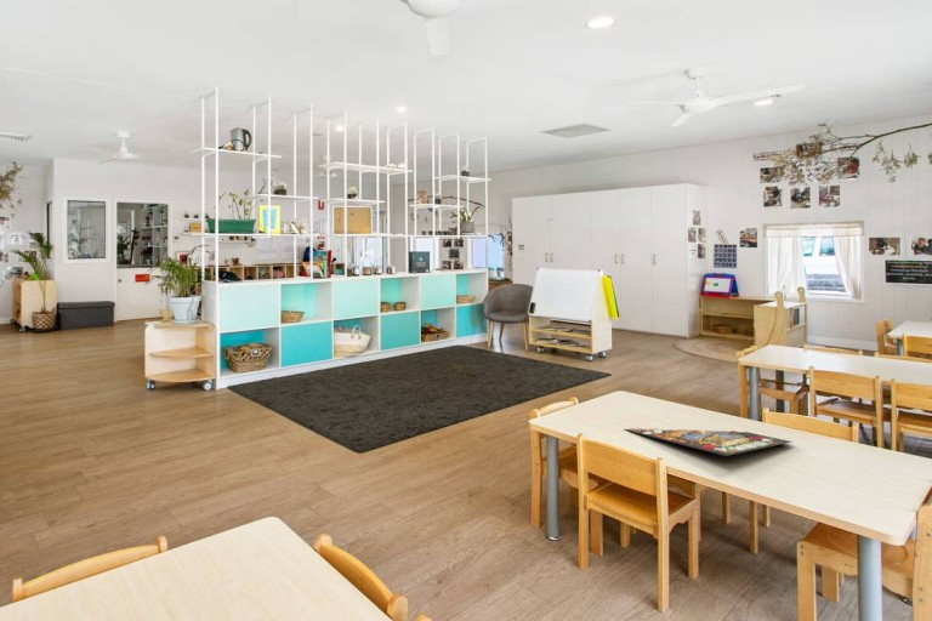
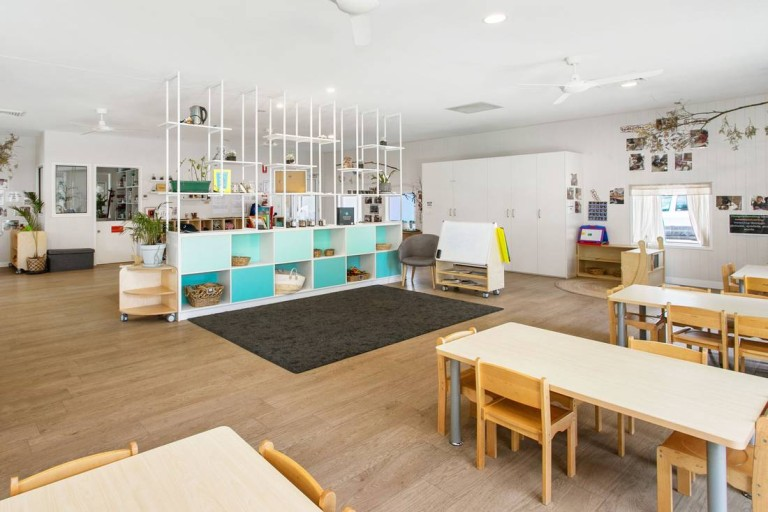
- stained glass panel (699, 433)
